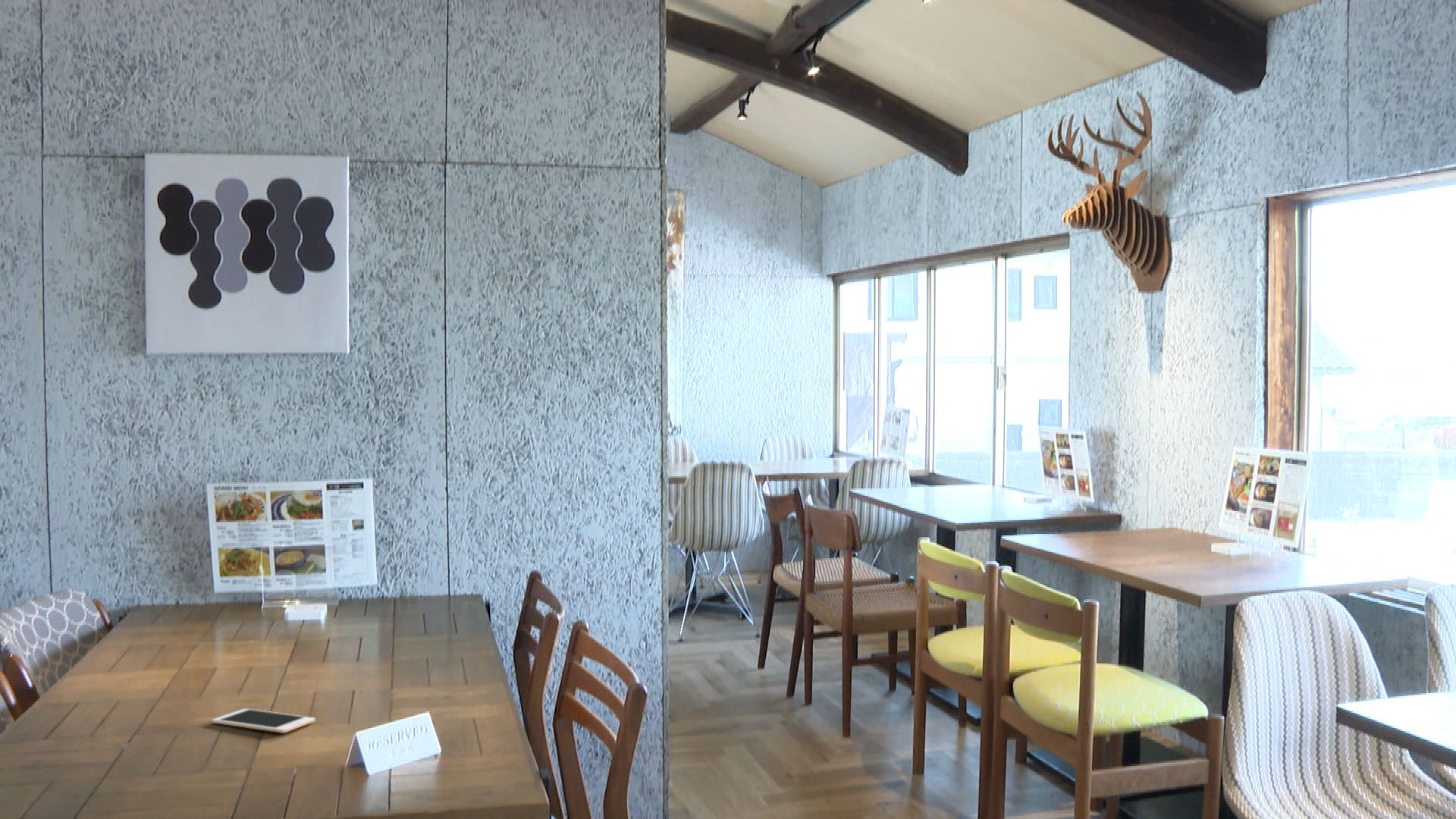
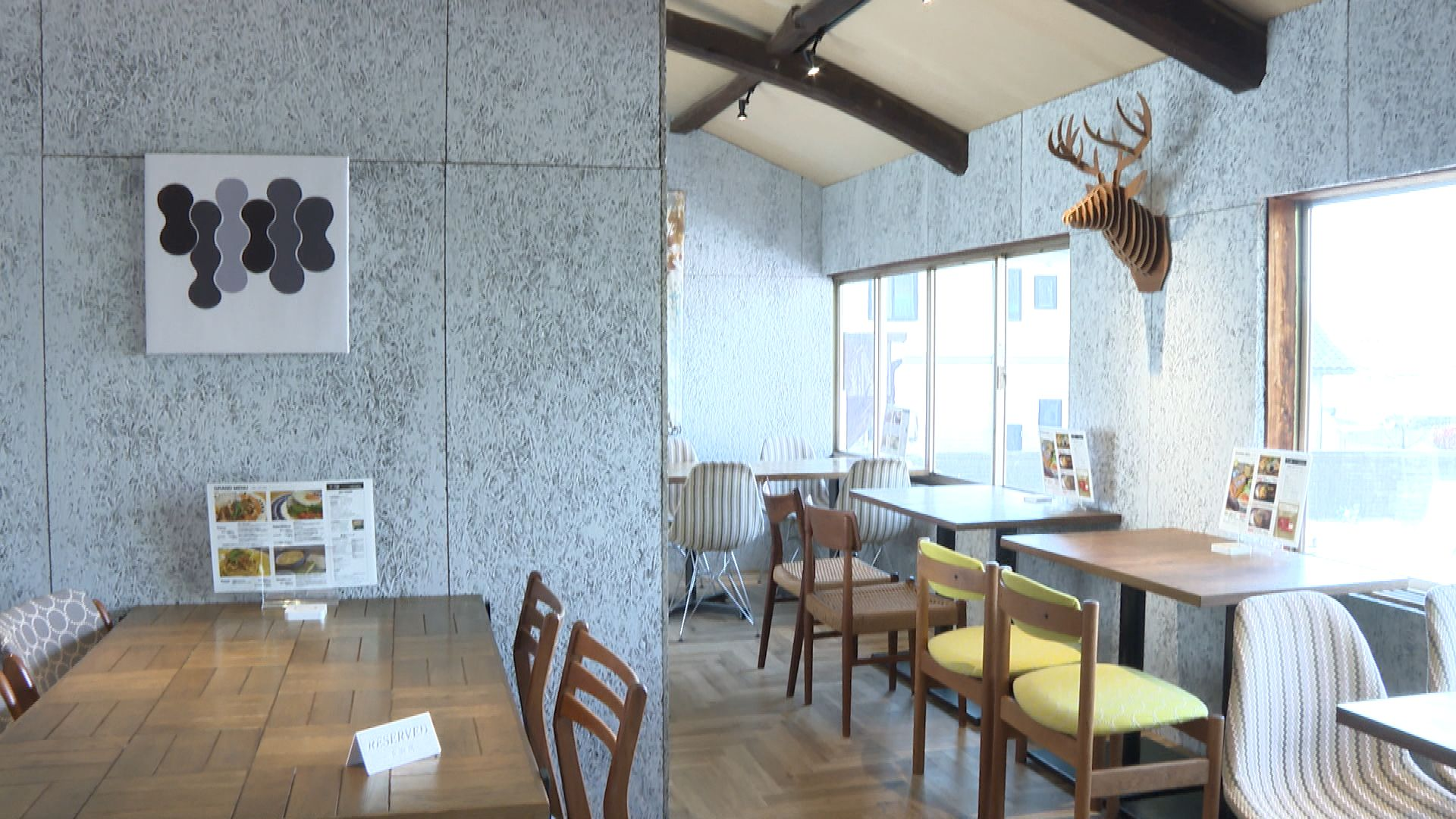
- cell phone (263, 720)
